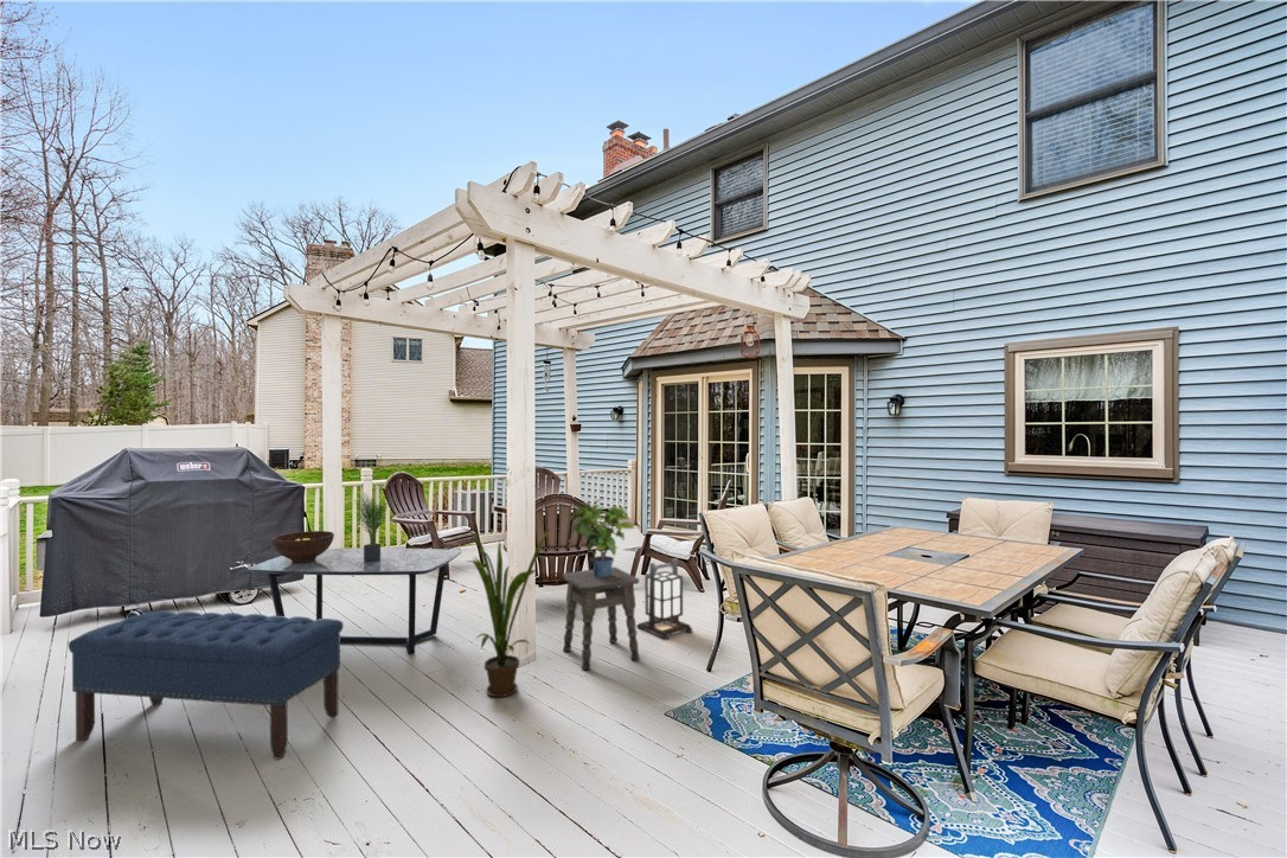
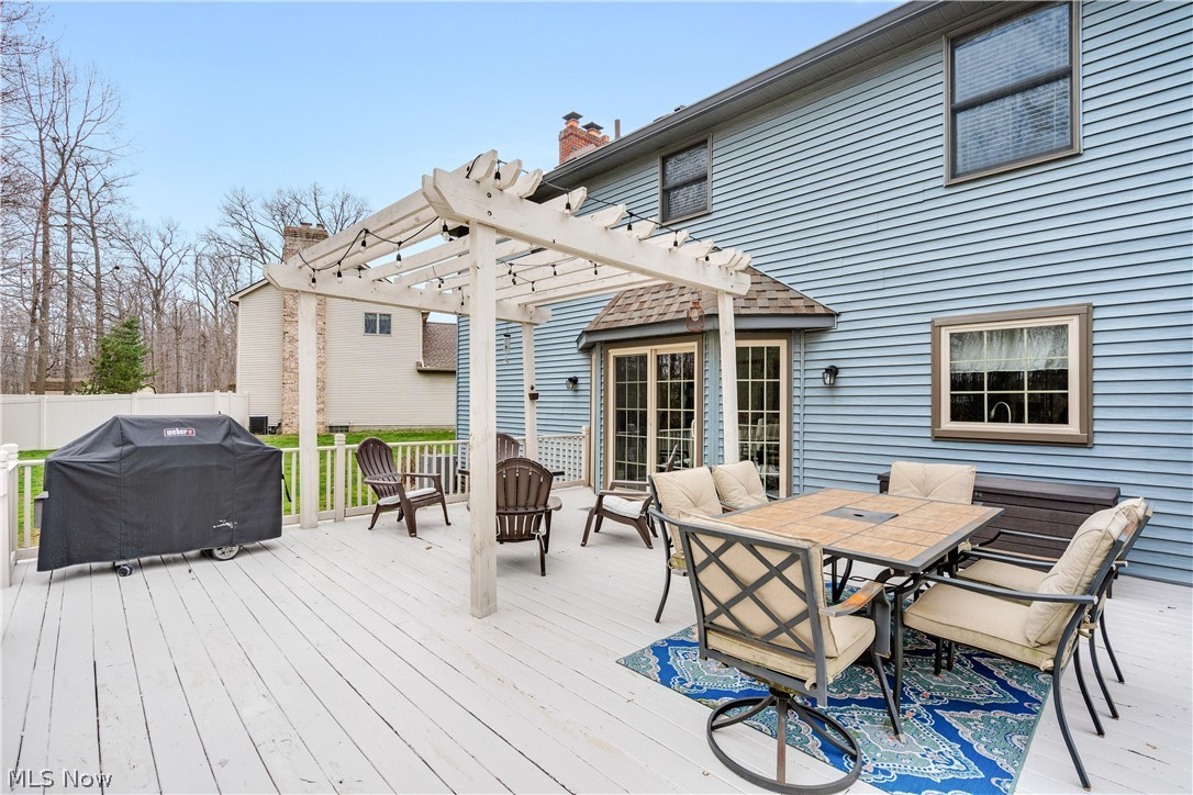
- potted plant (371, 521)
- lantern (664, 595)
- house plant (493, 610)
- bench (212, 675)
- side table (594, 614)
- potted plant (598, 537)
- coffee table (361, 574)
- fruit bowl (303, 548)
